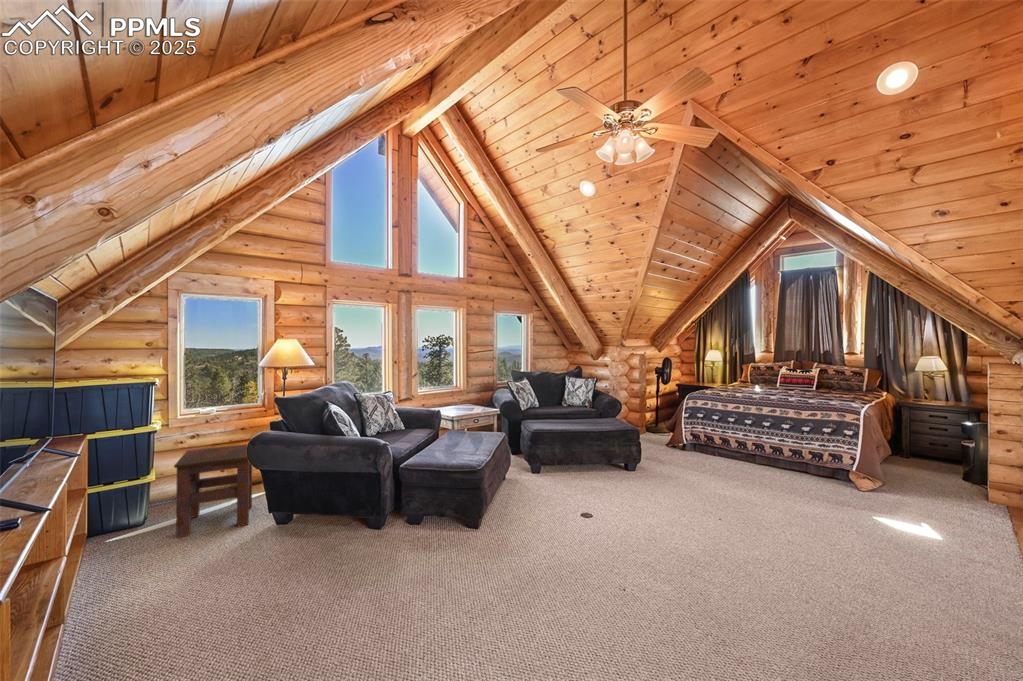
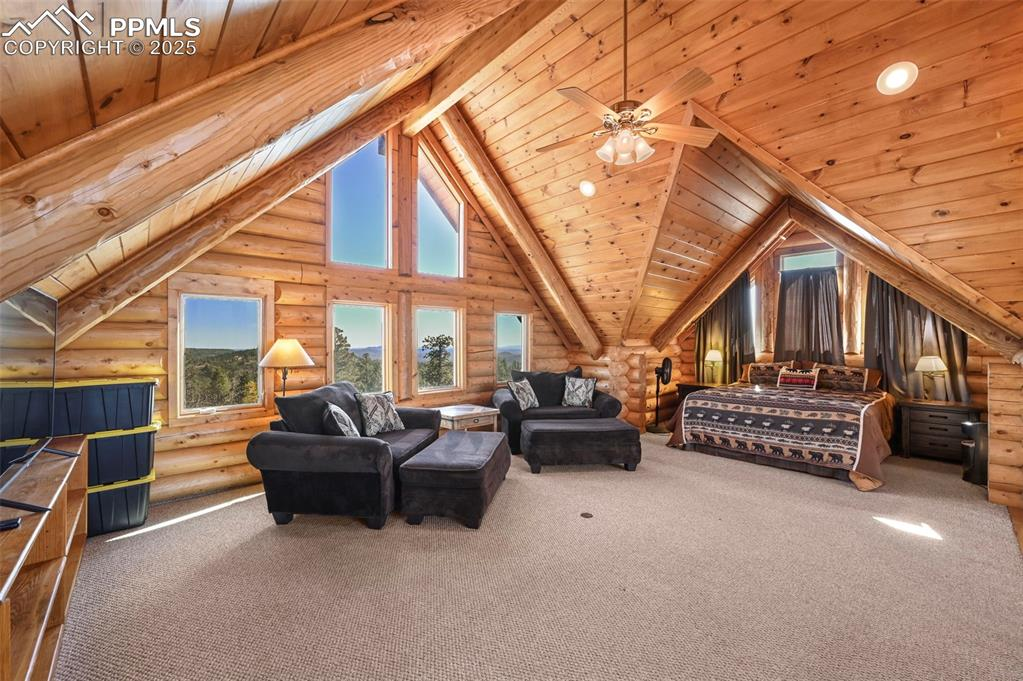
- side table (217, 485)
